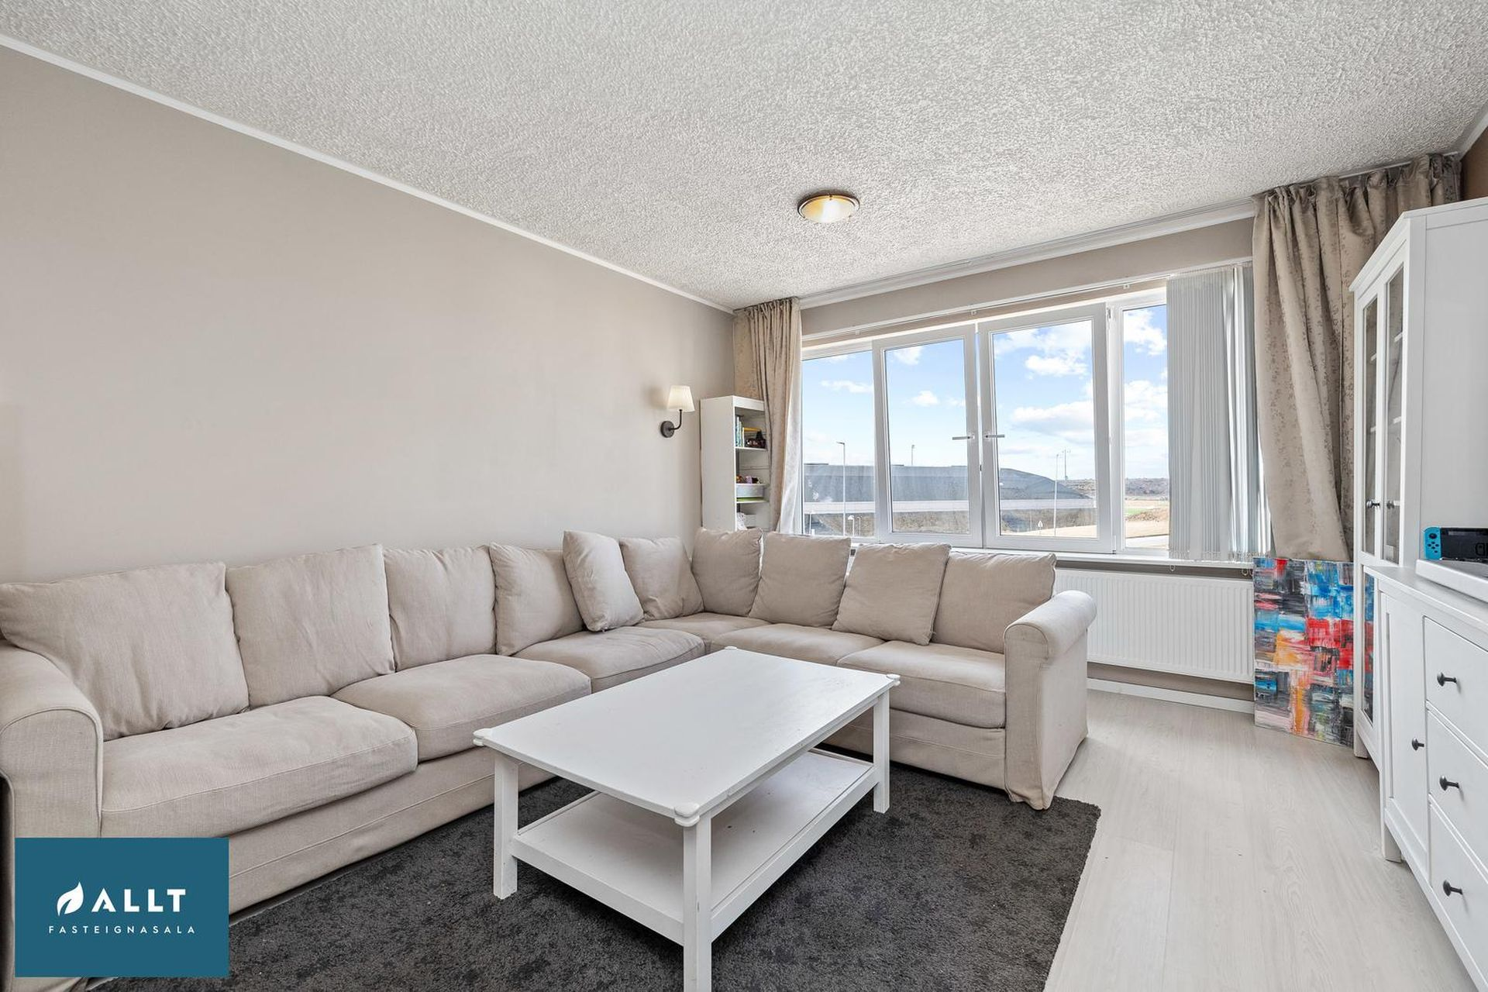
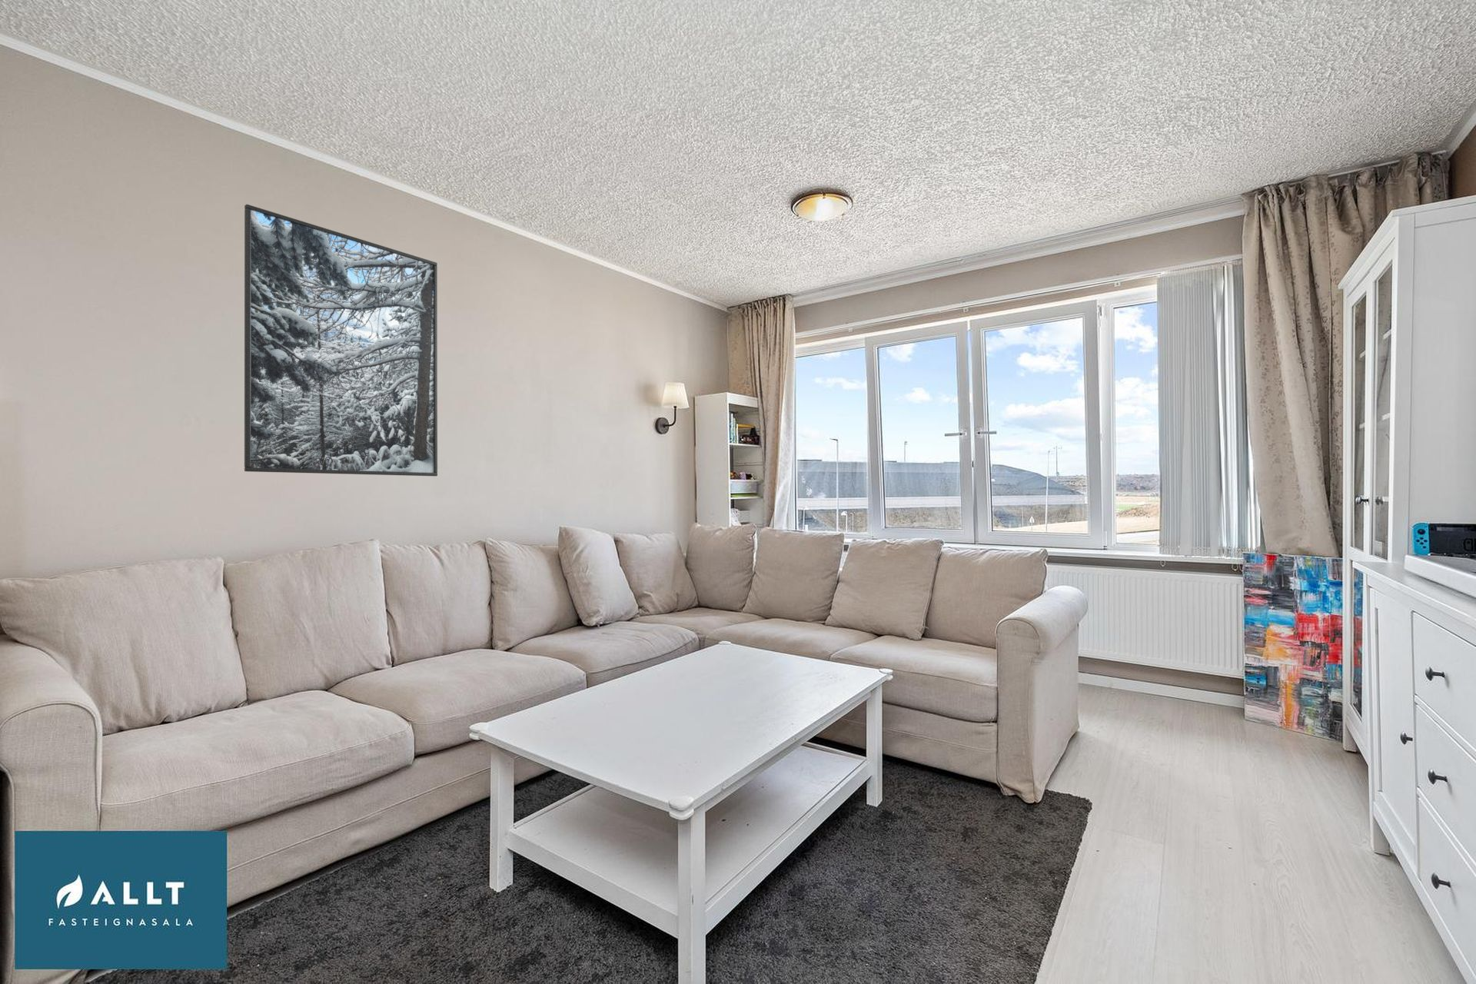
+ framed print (351, 355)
